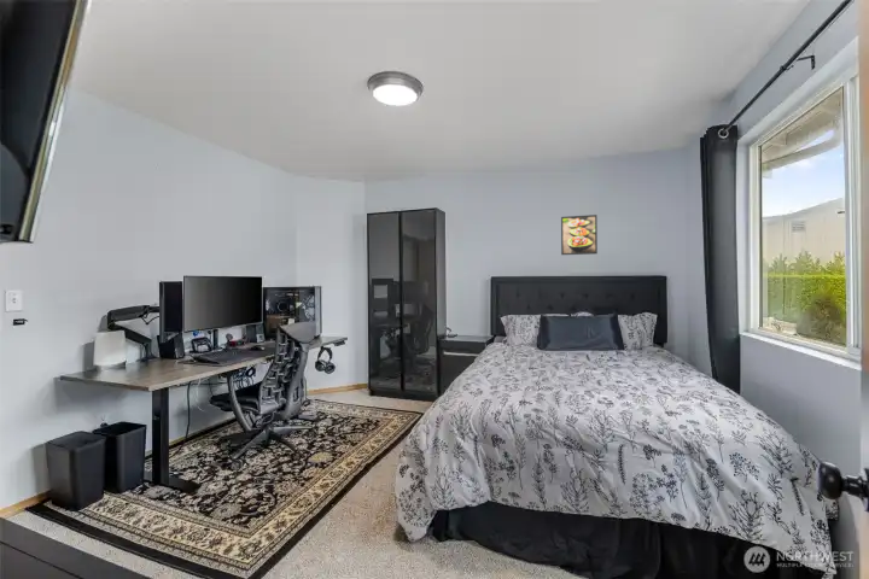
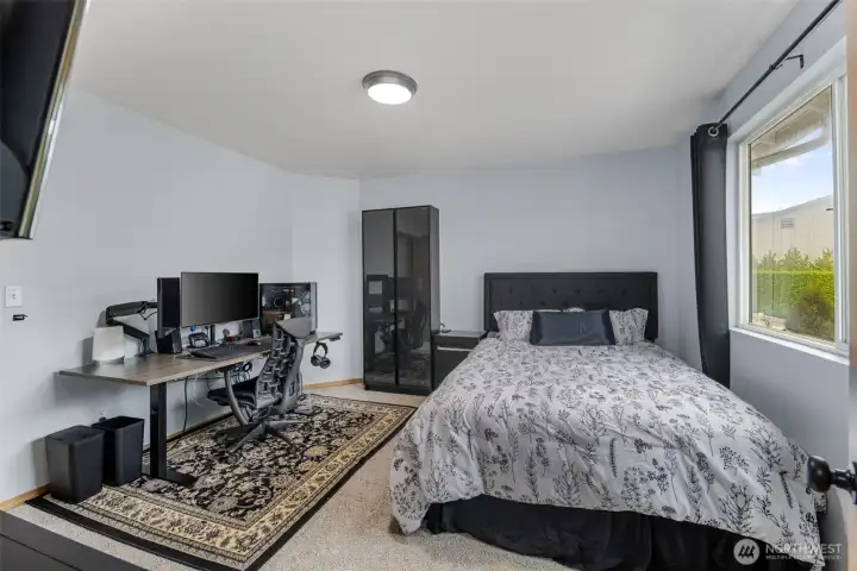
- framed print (578, 234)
